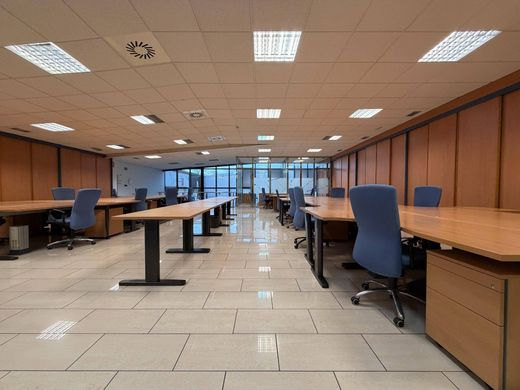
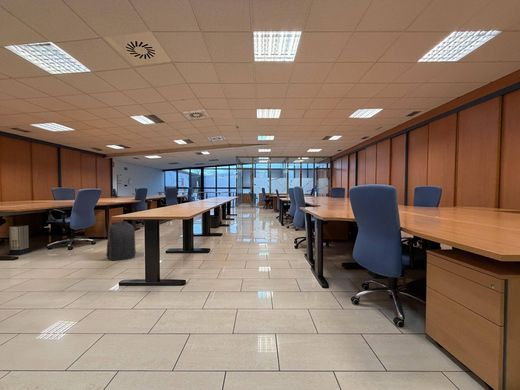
+ backpack (121, 239)
